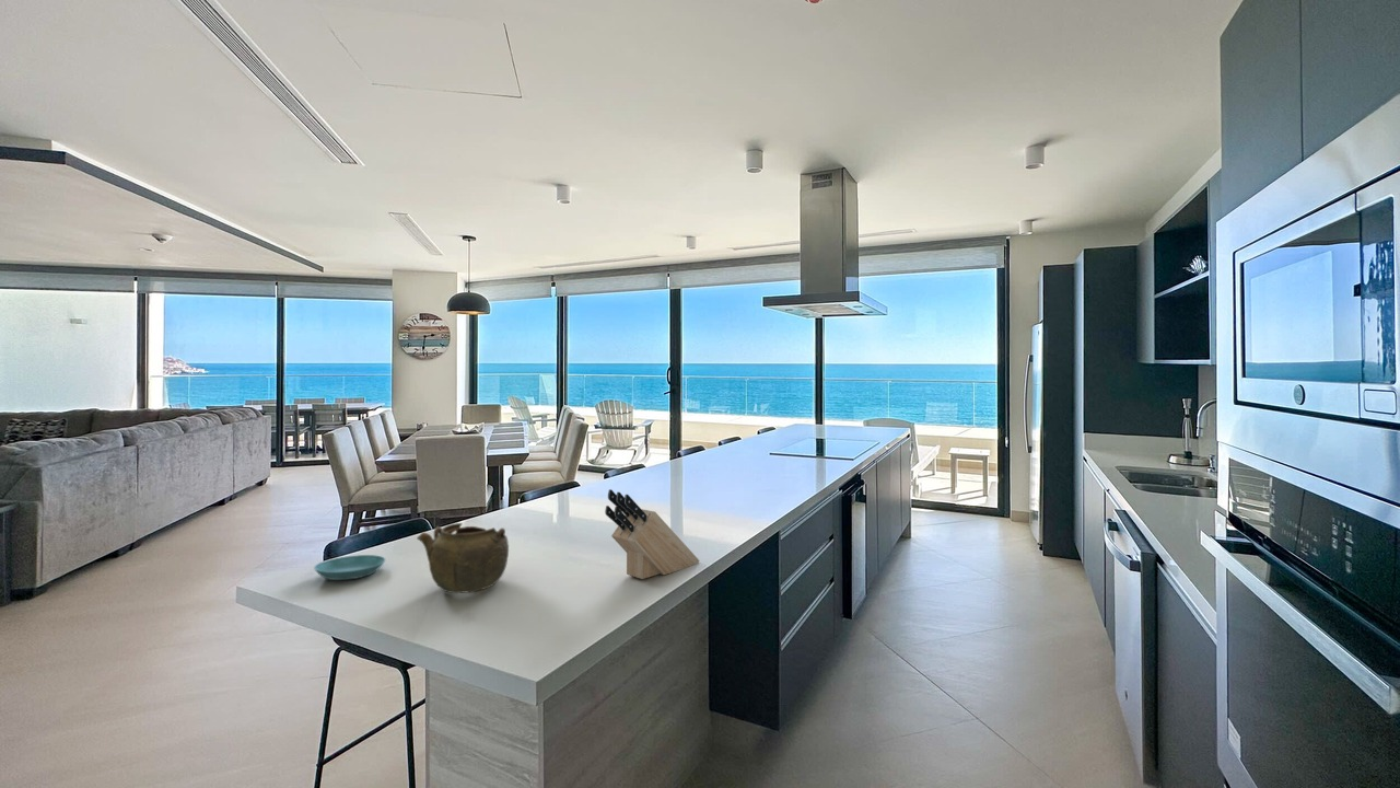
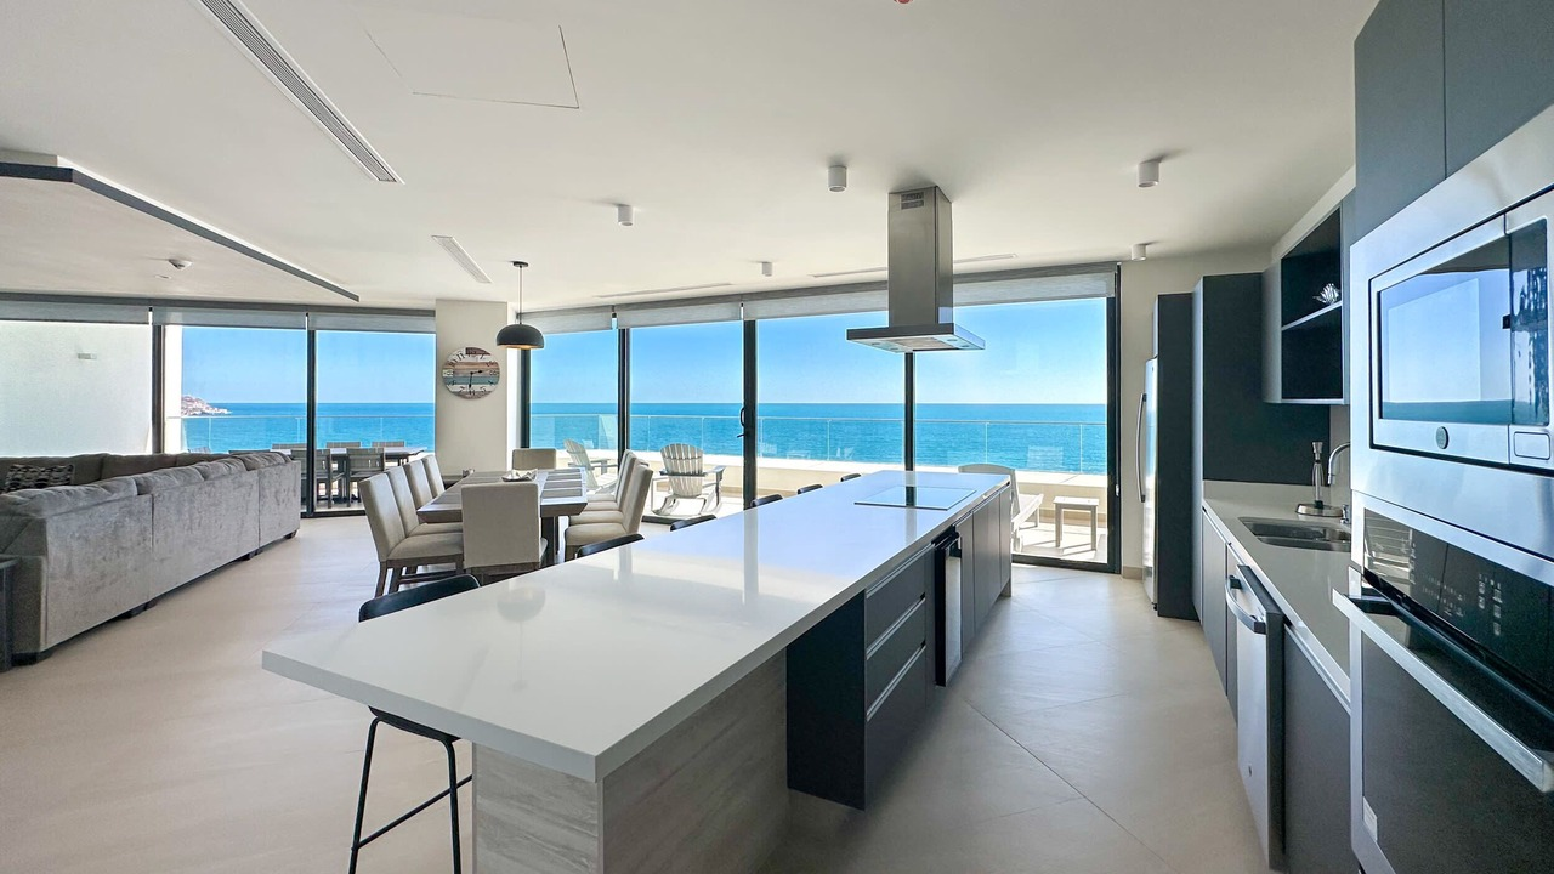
- teapot (462, 555)
- knife block (651, 529)
- saucer (350, 568)
